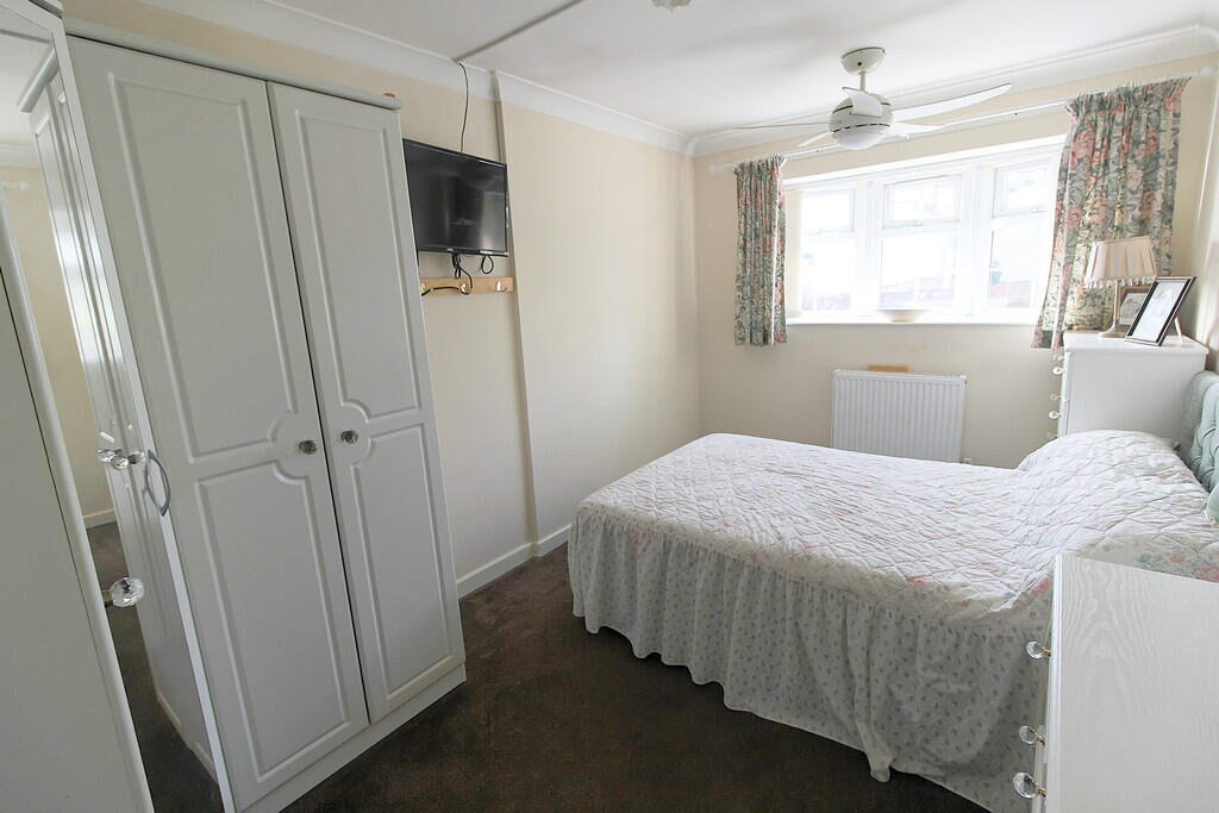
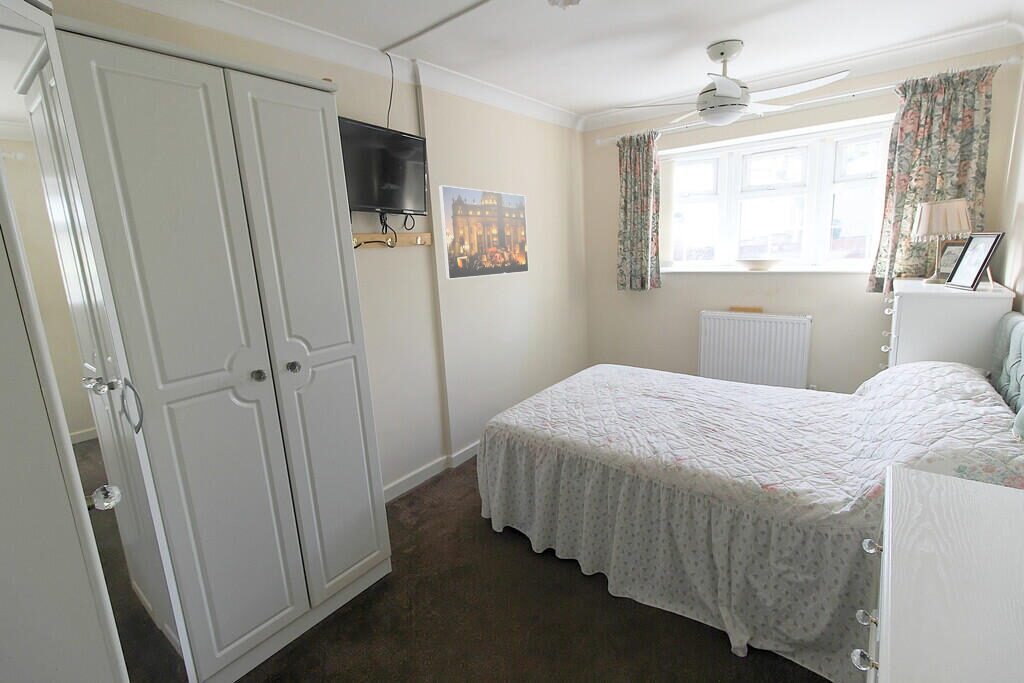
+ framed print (488, 233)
